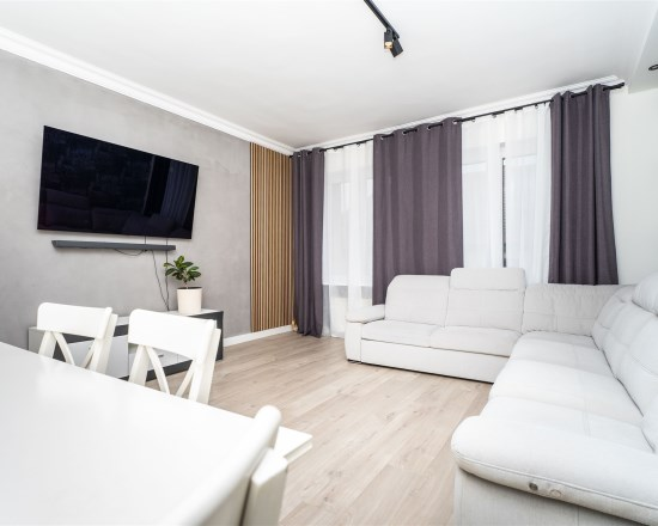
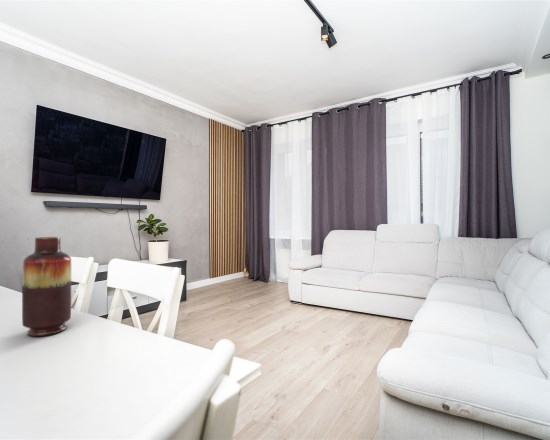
+ vase (47, 283)
